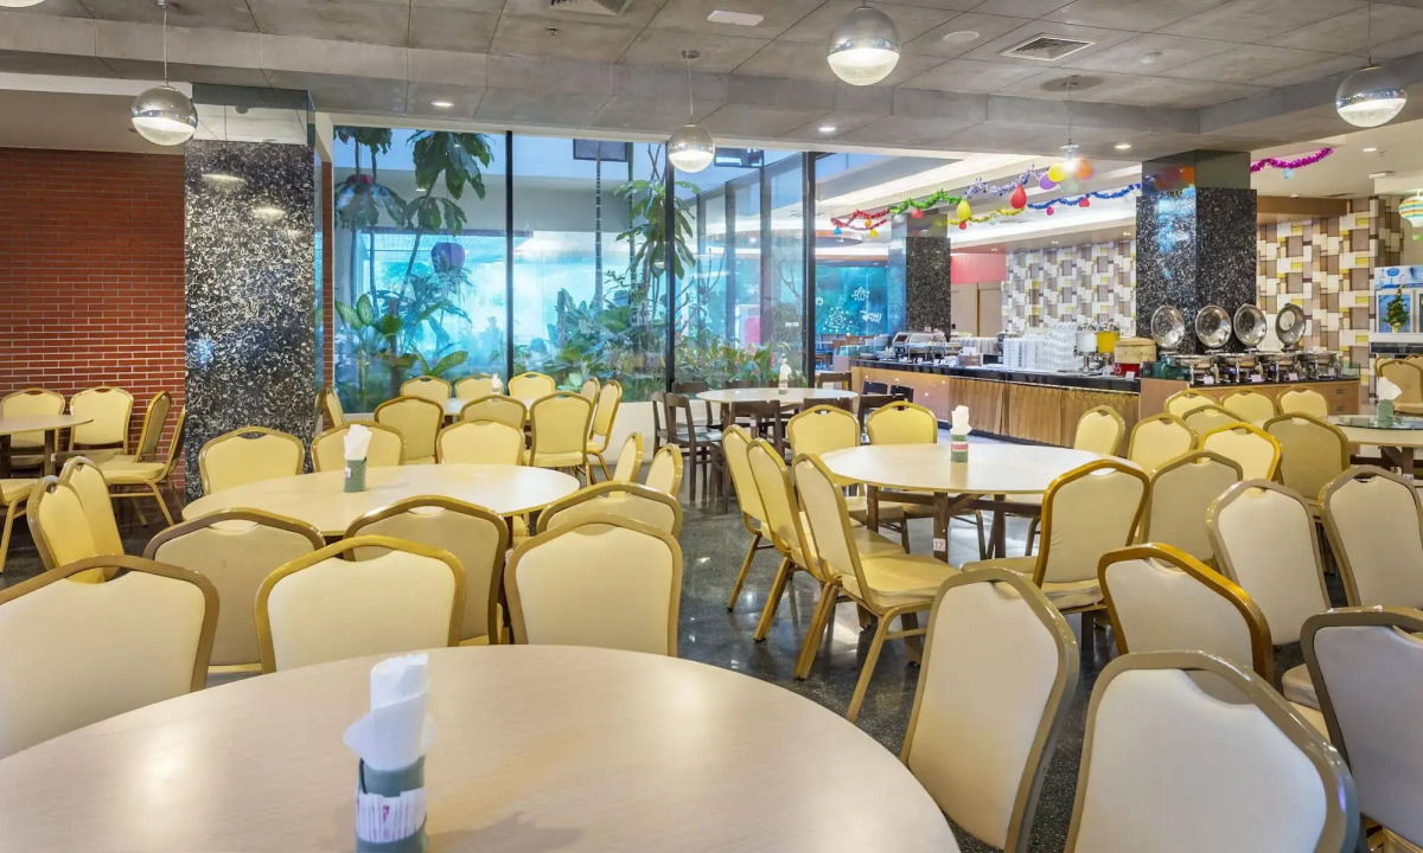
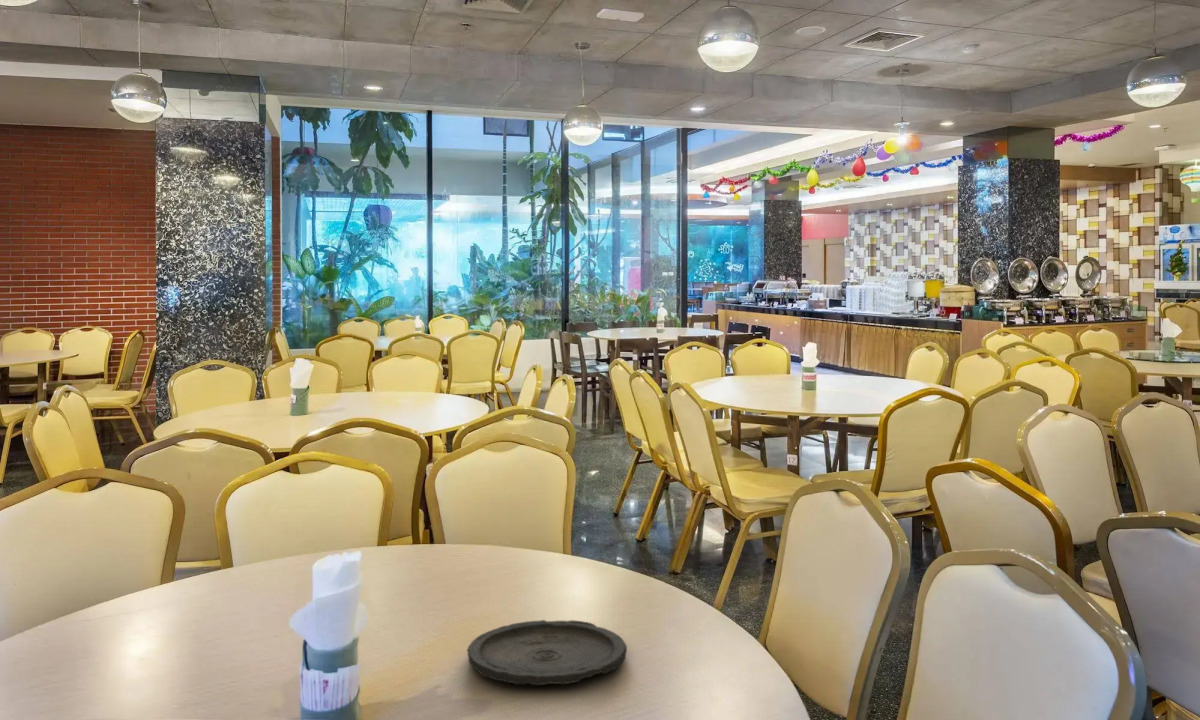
+ plate (547, 651)
